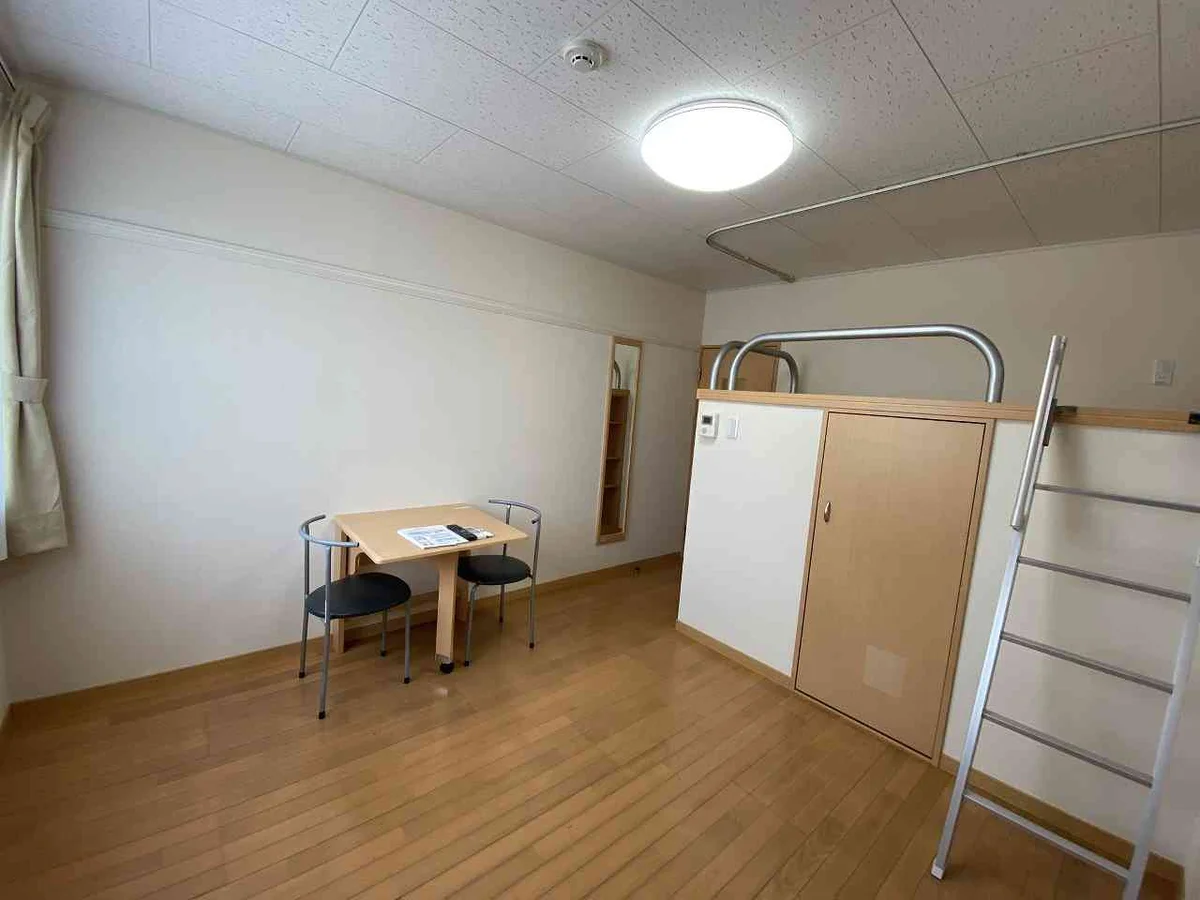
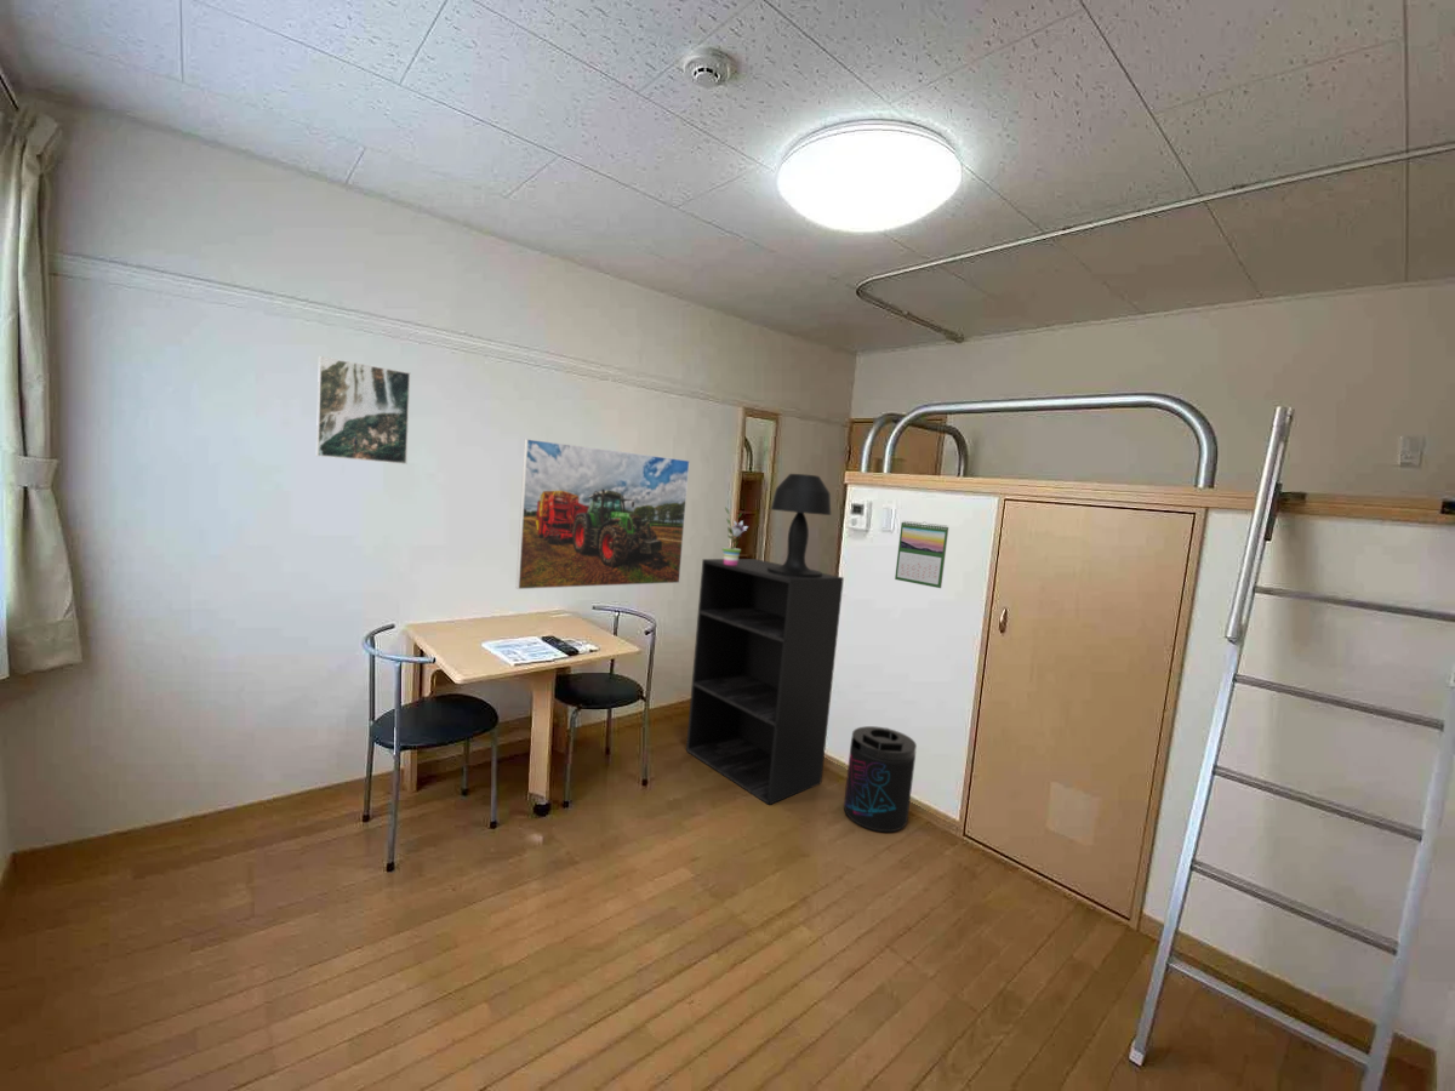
+ table lamp (799, 524)
+ bookshelf (760, 668)
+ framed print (364, 412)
+ supplement container (879, 775)
+ potted plant (736, 536)
+ calendar (920, 553)
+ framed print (610, 518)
